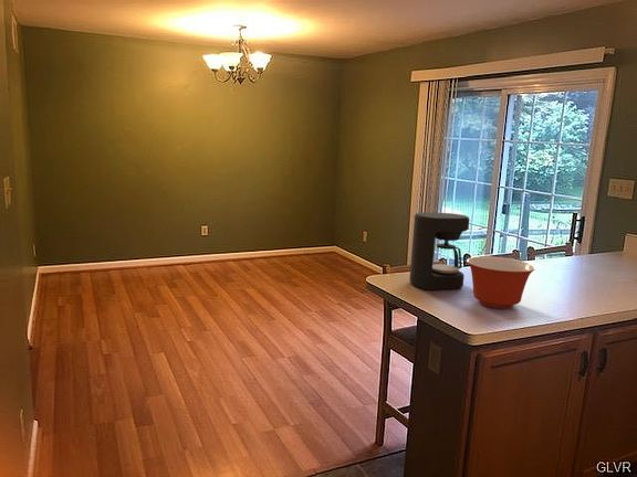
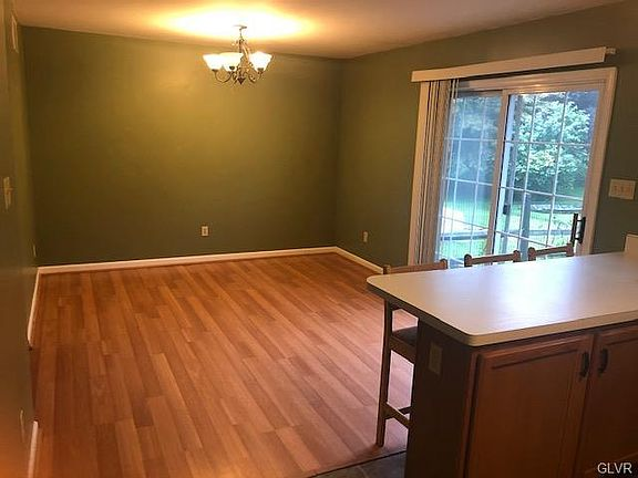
- coffee maker (439, 247)
- mixing bowl (498, 283)
